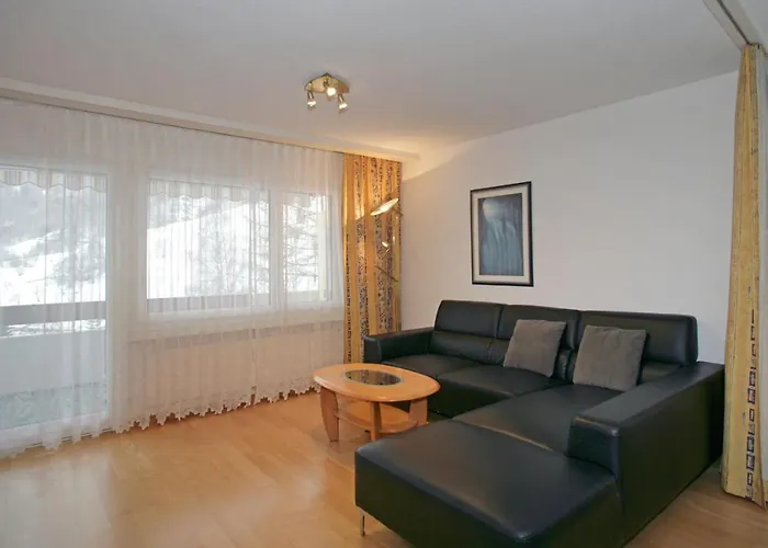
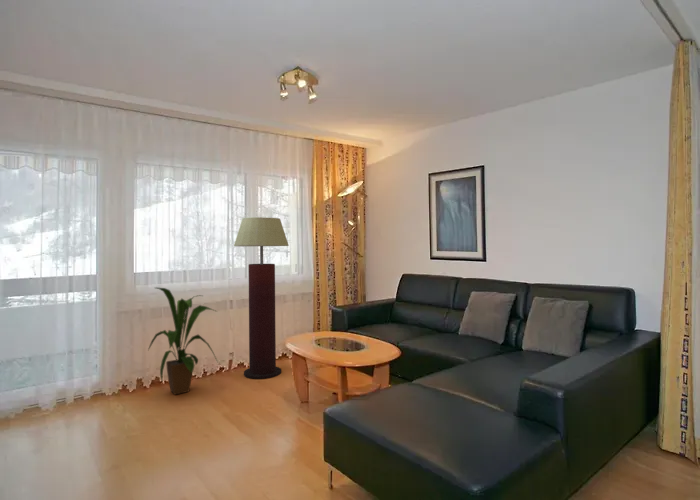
+ floor lamp (262, 295)
+ house plant (187, 336)
